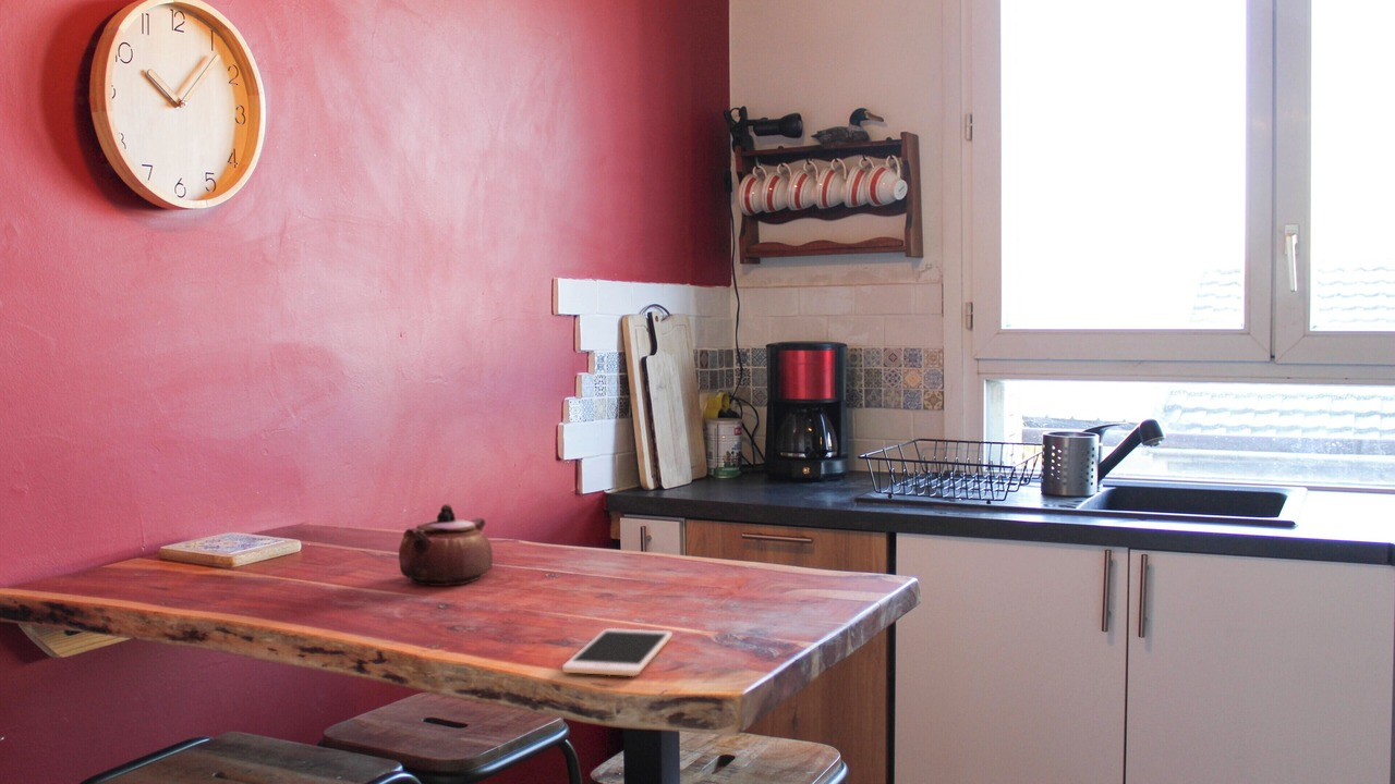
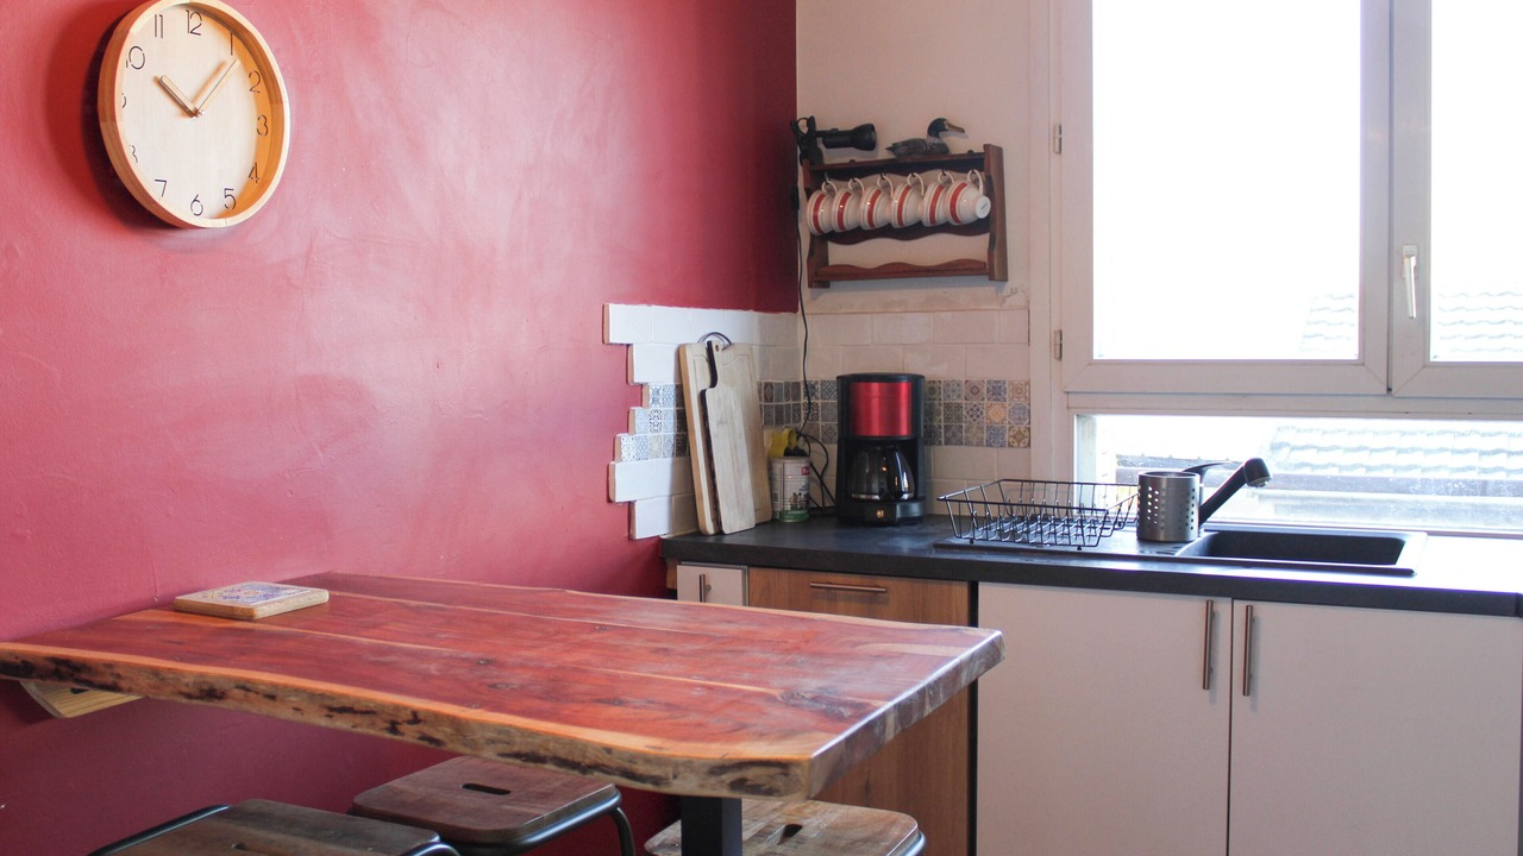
- cell phone (620, 650)
- teapot (444, 541)
